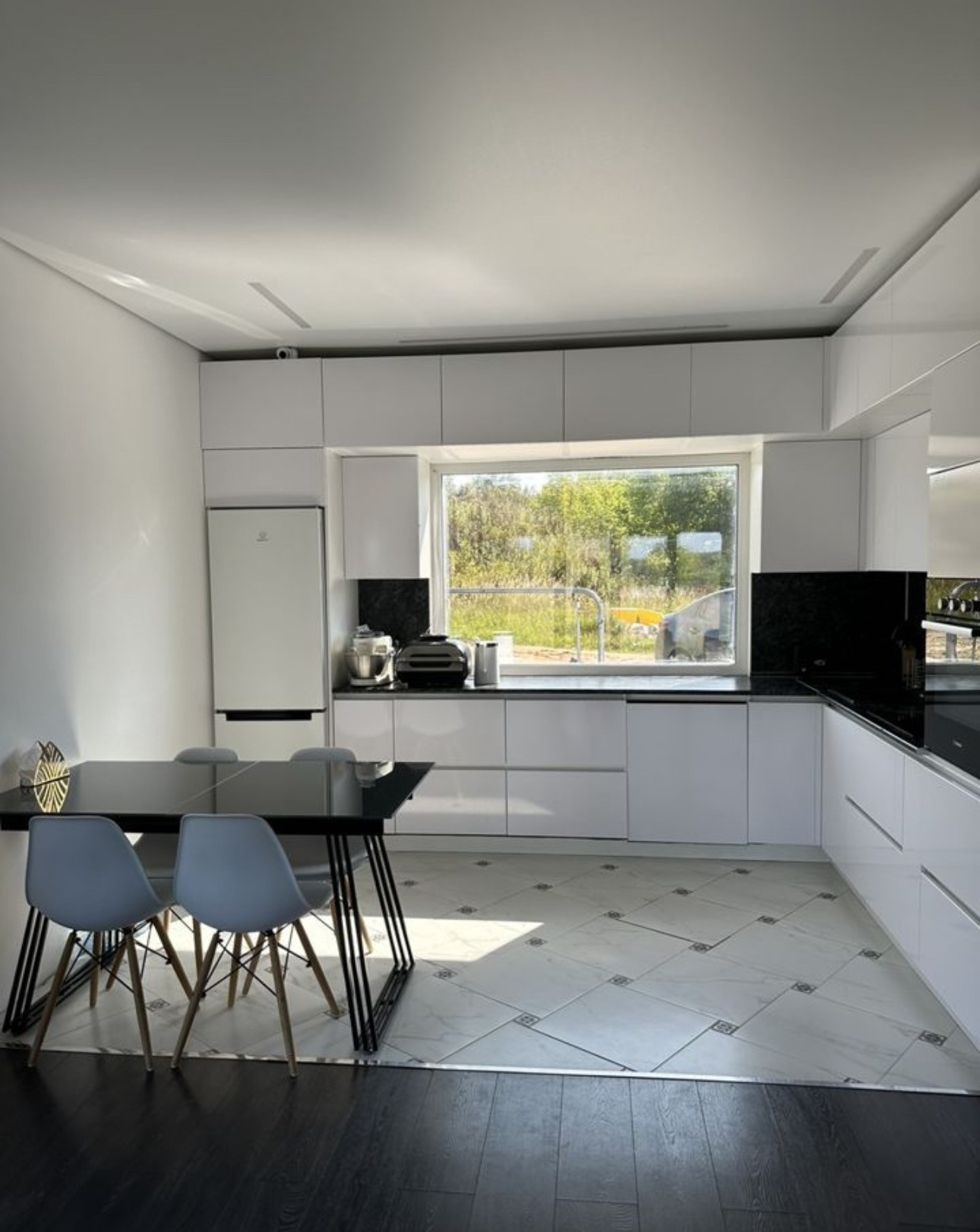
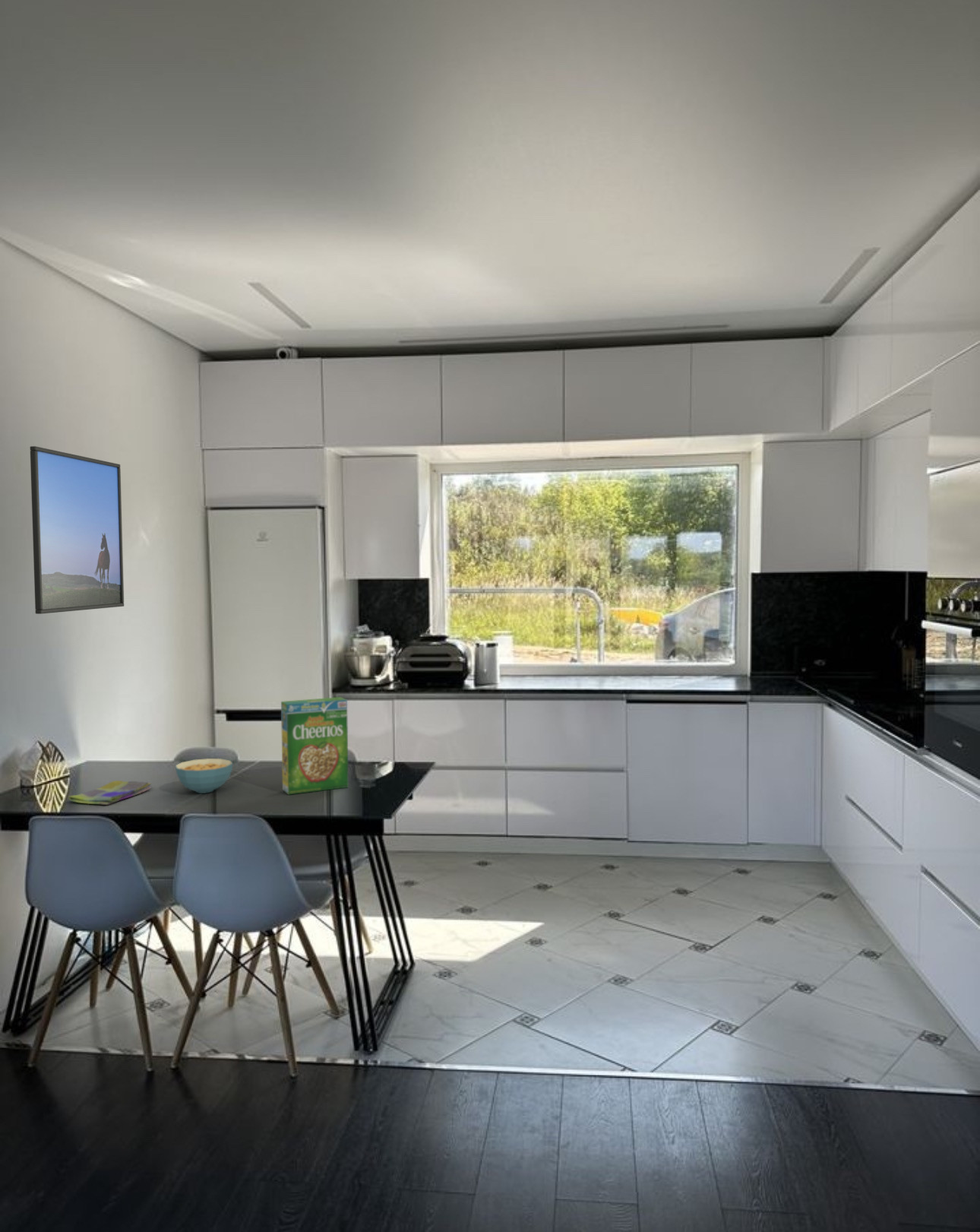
+ dish towel (111, 791)
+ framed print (81, 533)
+ cereal bowl (204, 778)
+ cereal box (315, 744)
